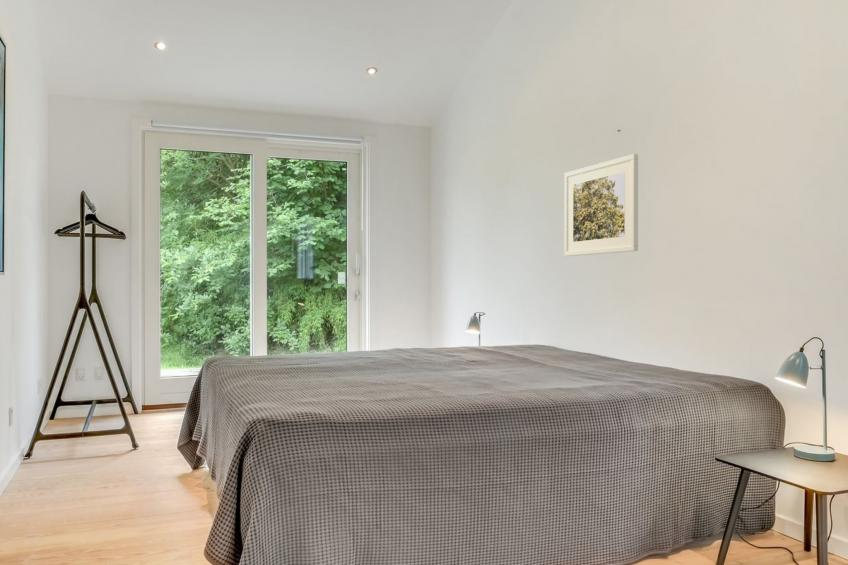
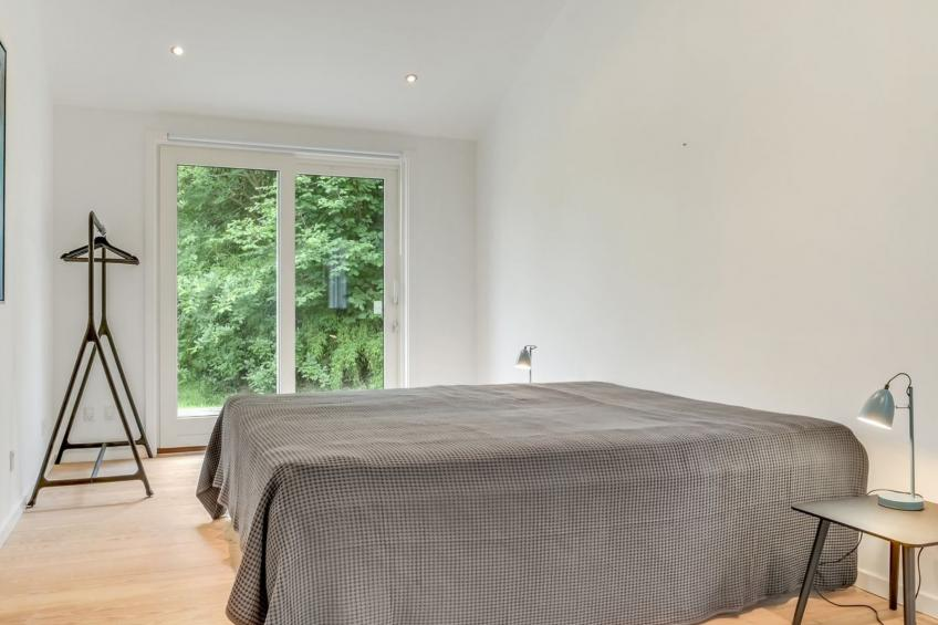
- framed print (598, 209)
